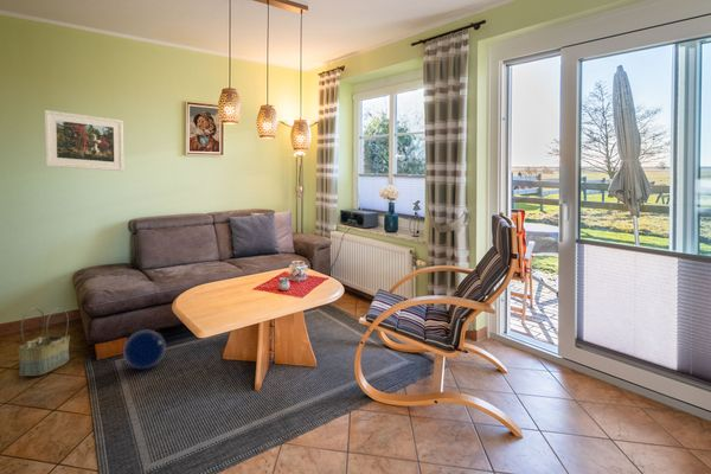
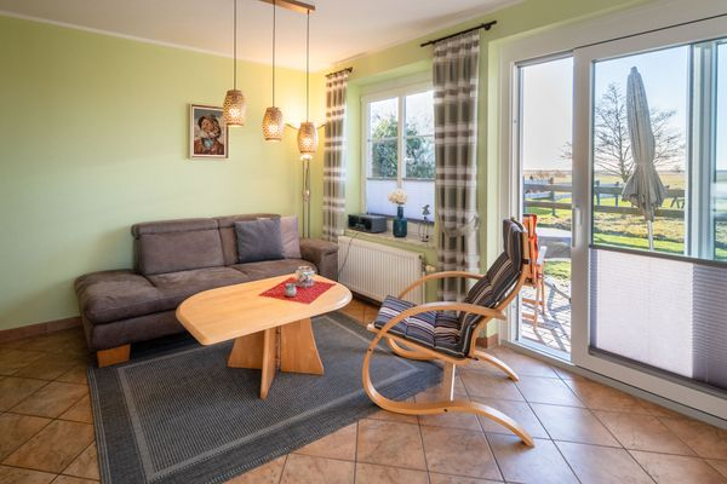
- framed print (85, 141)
- ball (145, 348)
- basket (44, 338)
